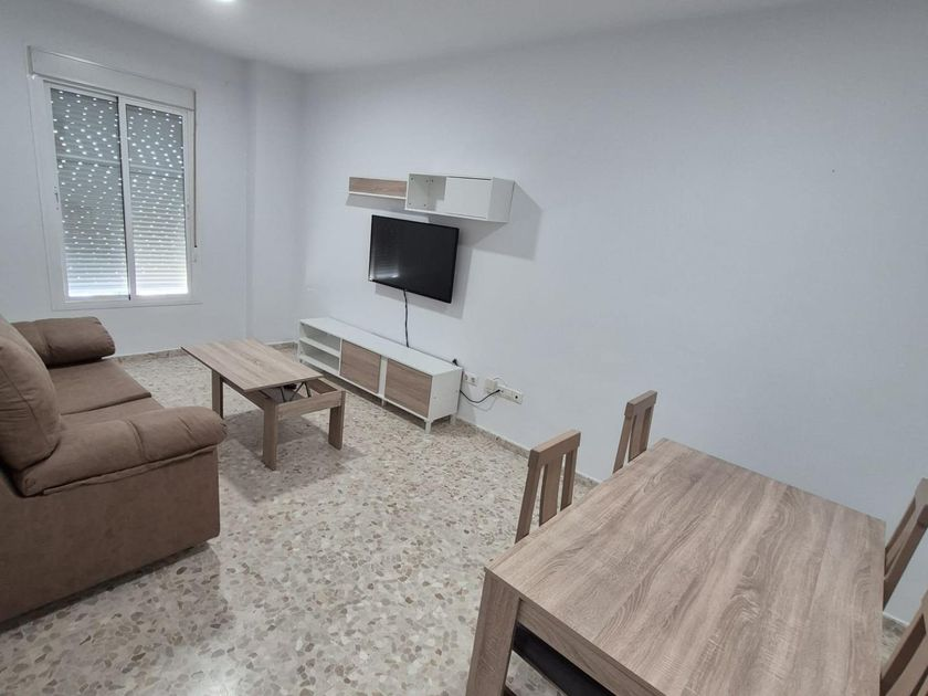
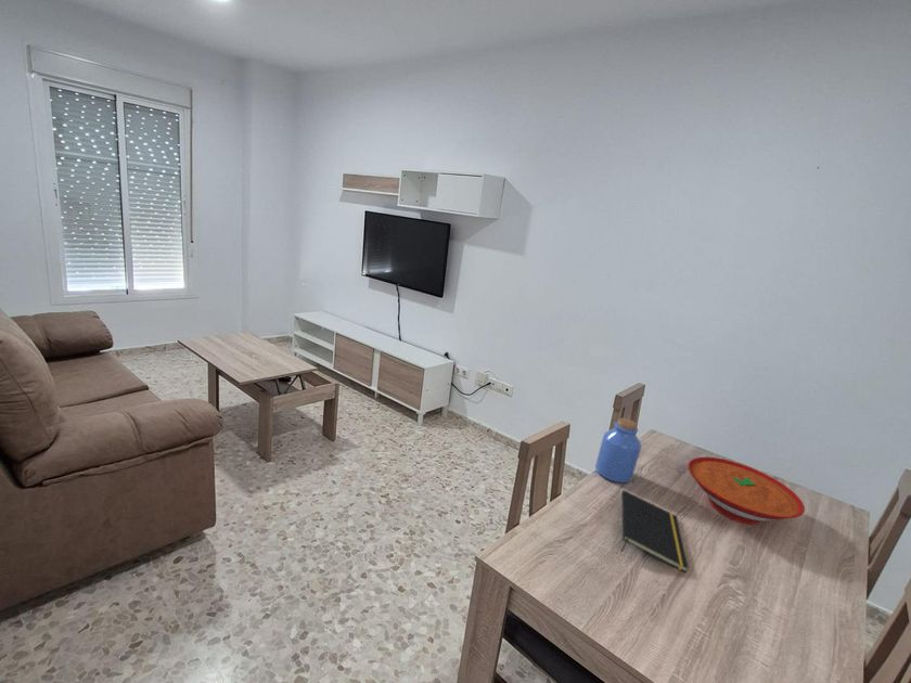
+ jar (619, 448)
+ notepad (651, 527)
+ bowl (739, 495)
